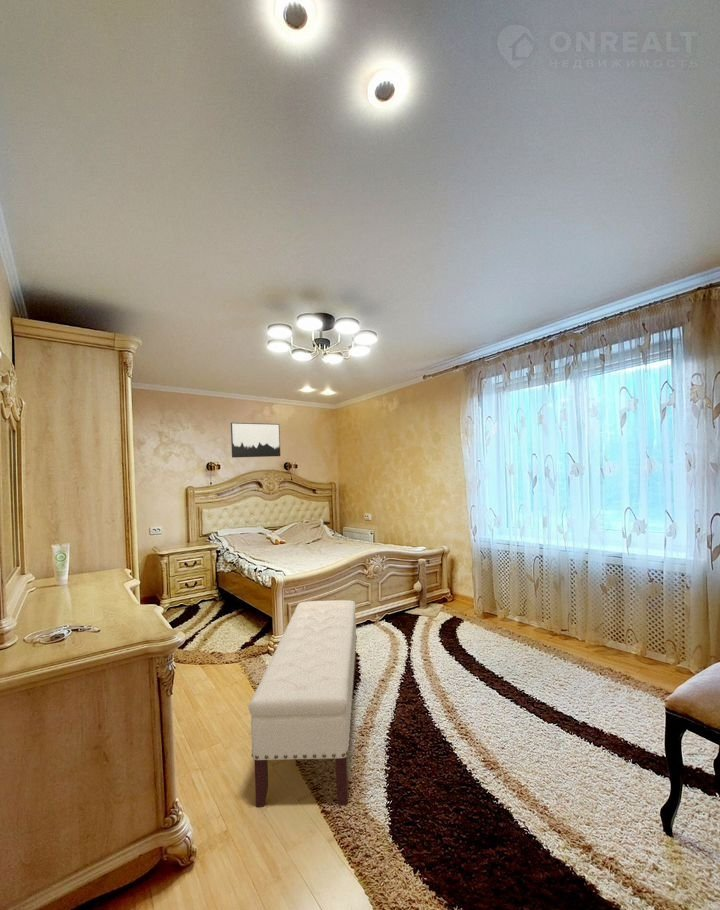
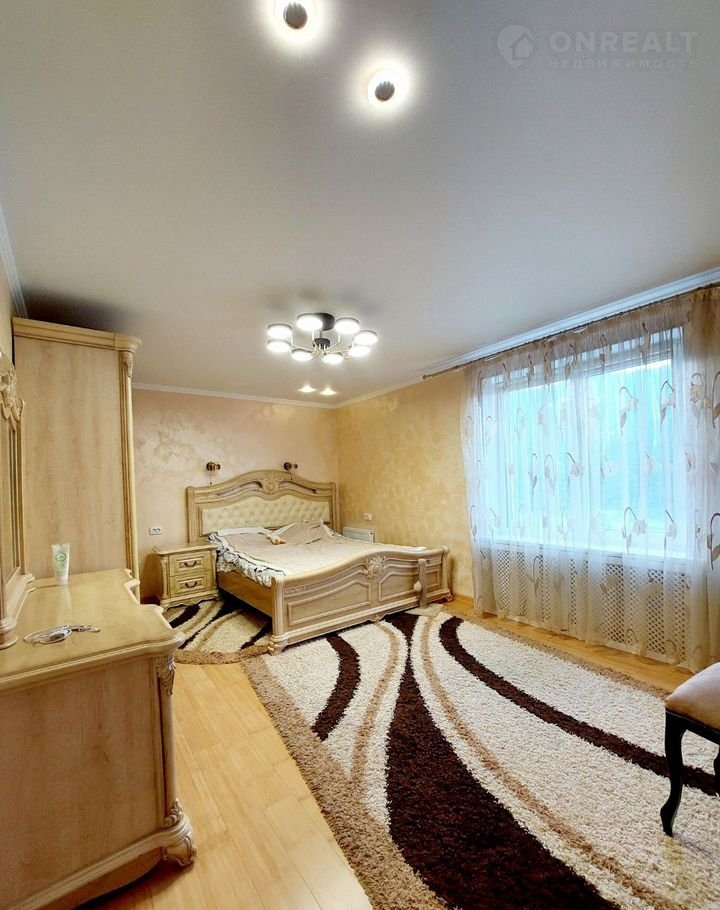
- wall art (256, 440)
- bench (316, 679)
